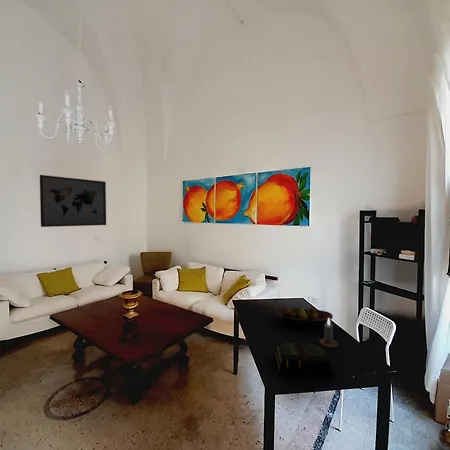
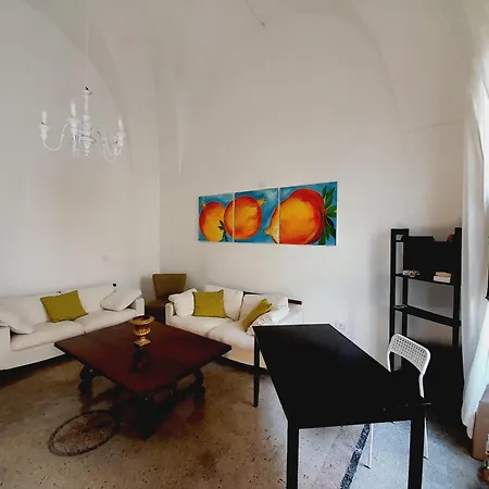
- fruit bowl (303, 314)
- wall art (76, 202)
- candle (328, 330)
- book (301, 357)
